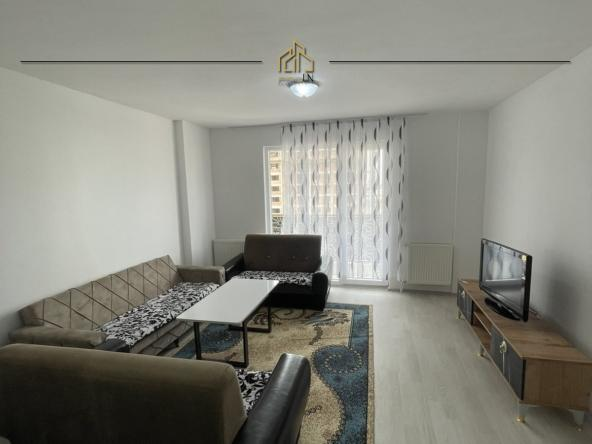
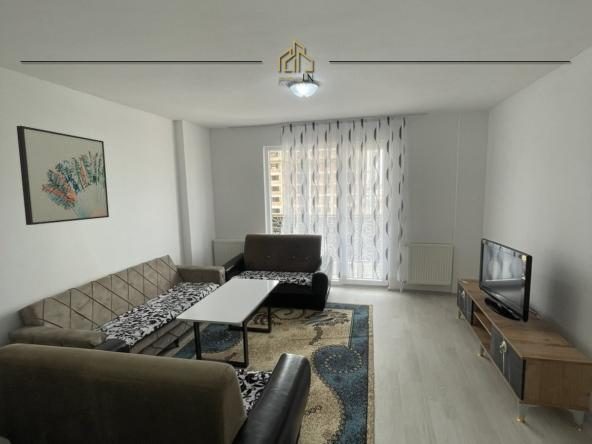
+ wall art (69, 178)
